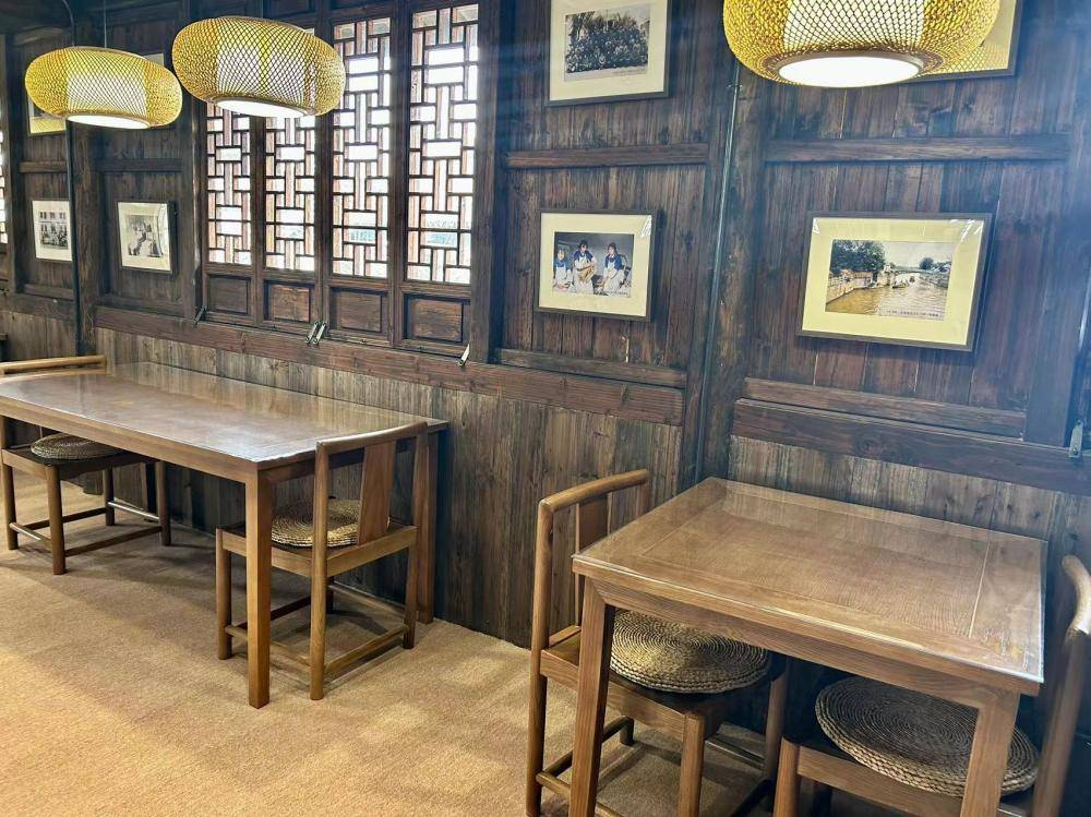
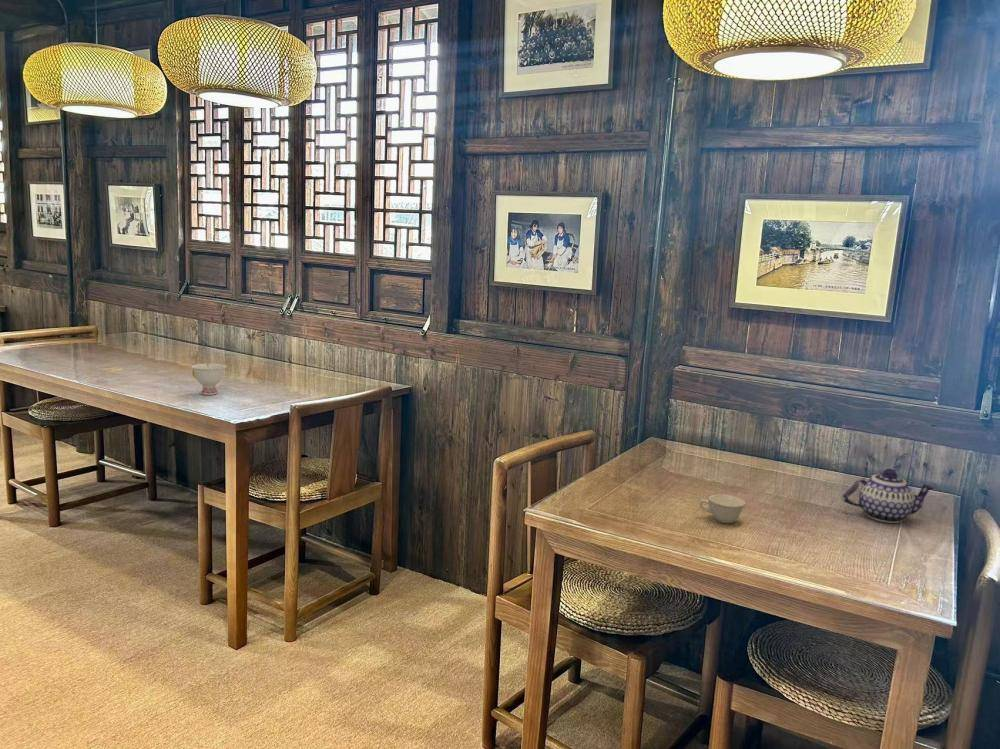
+ teapot (888, 493)
+ teacup (721, 509)
+ teacup (207, 379)
